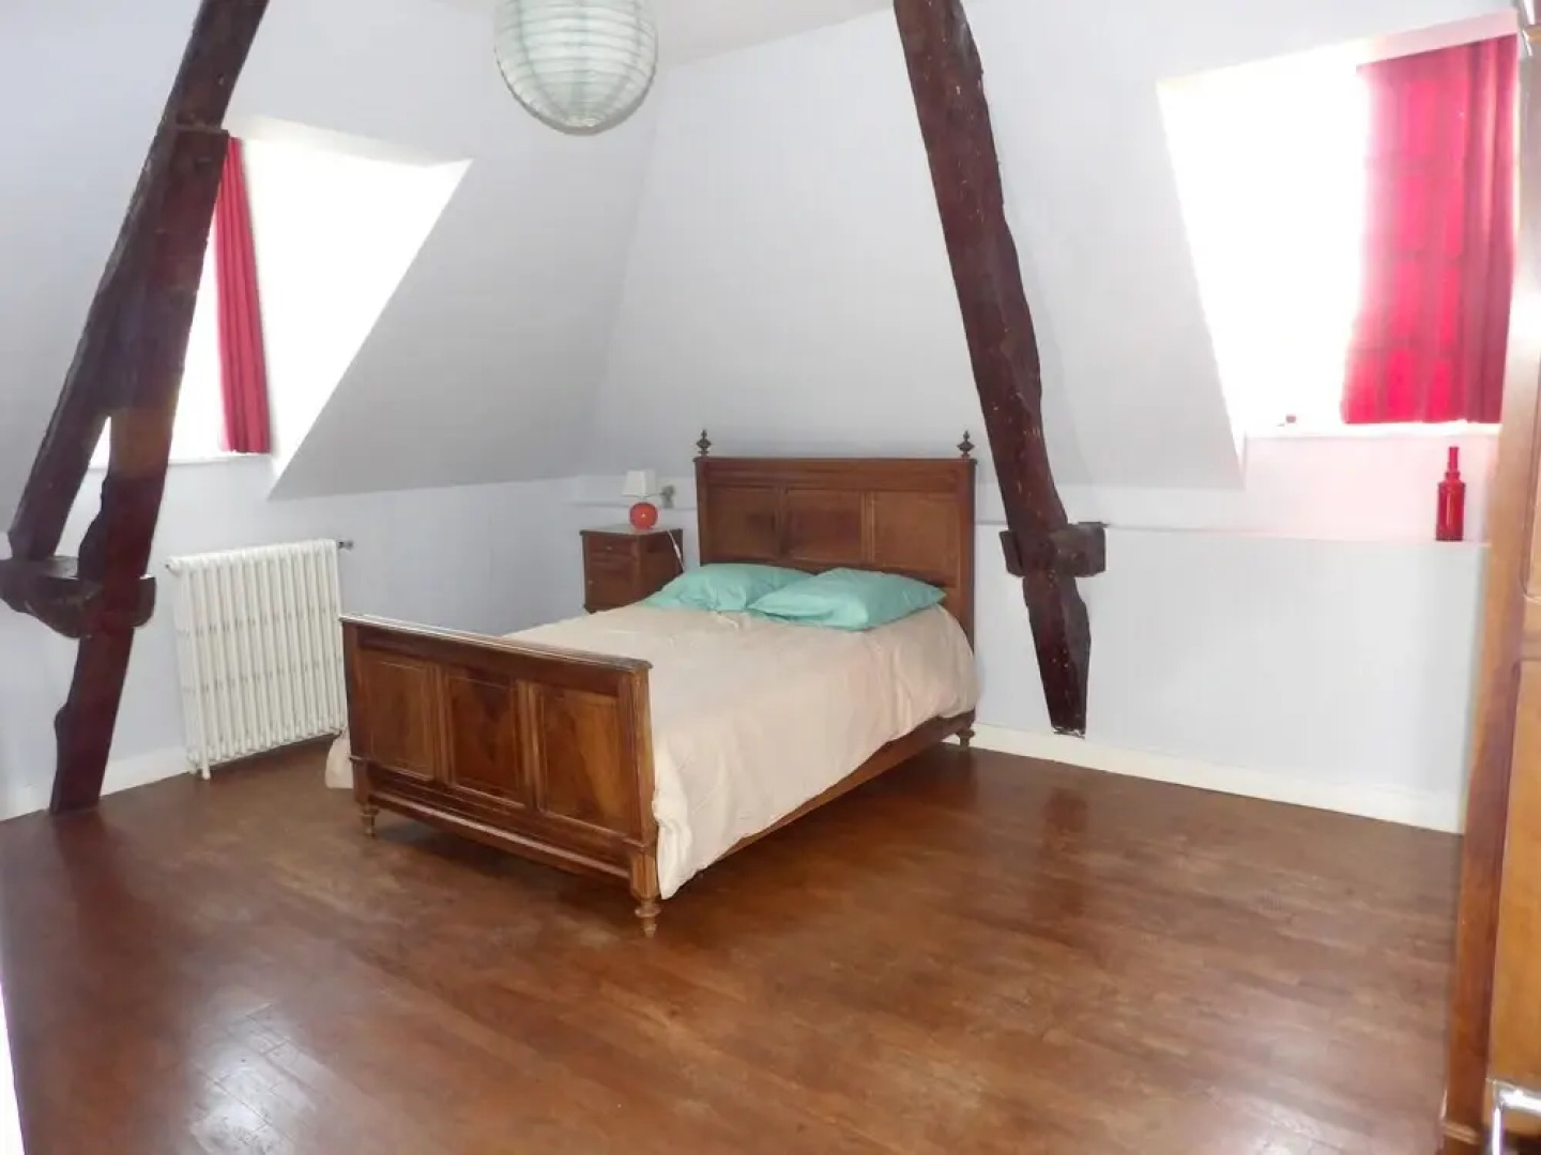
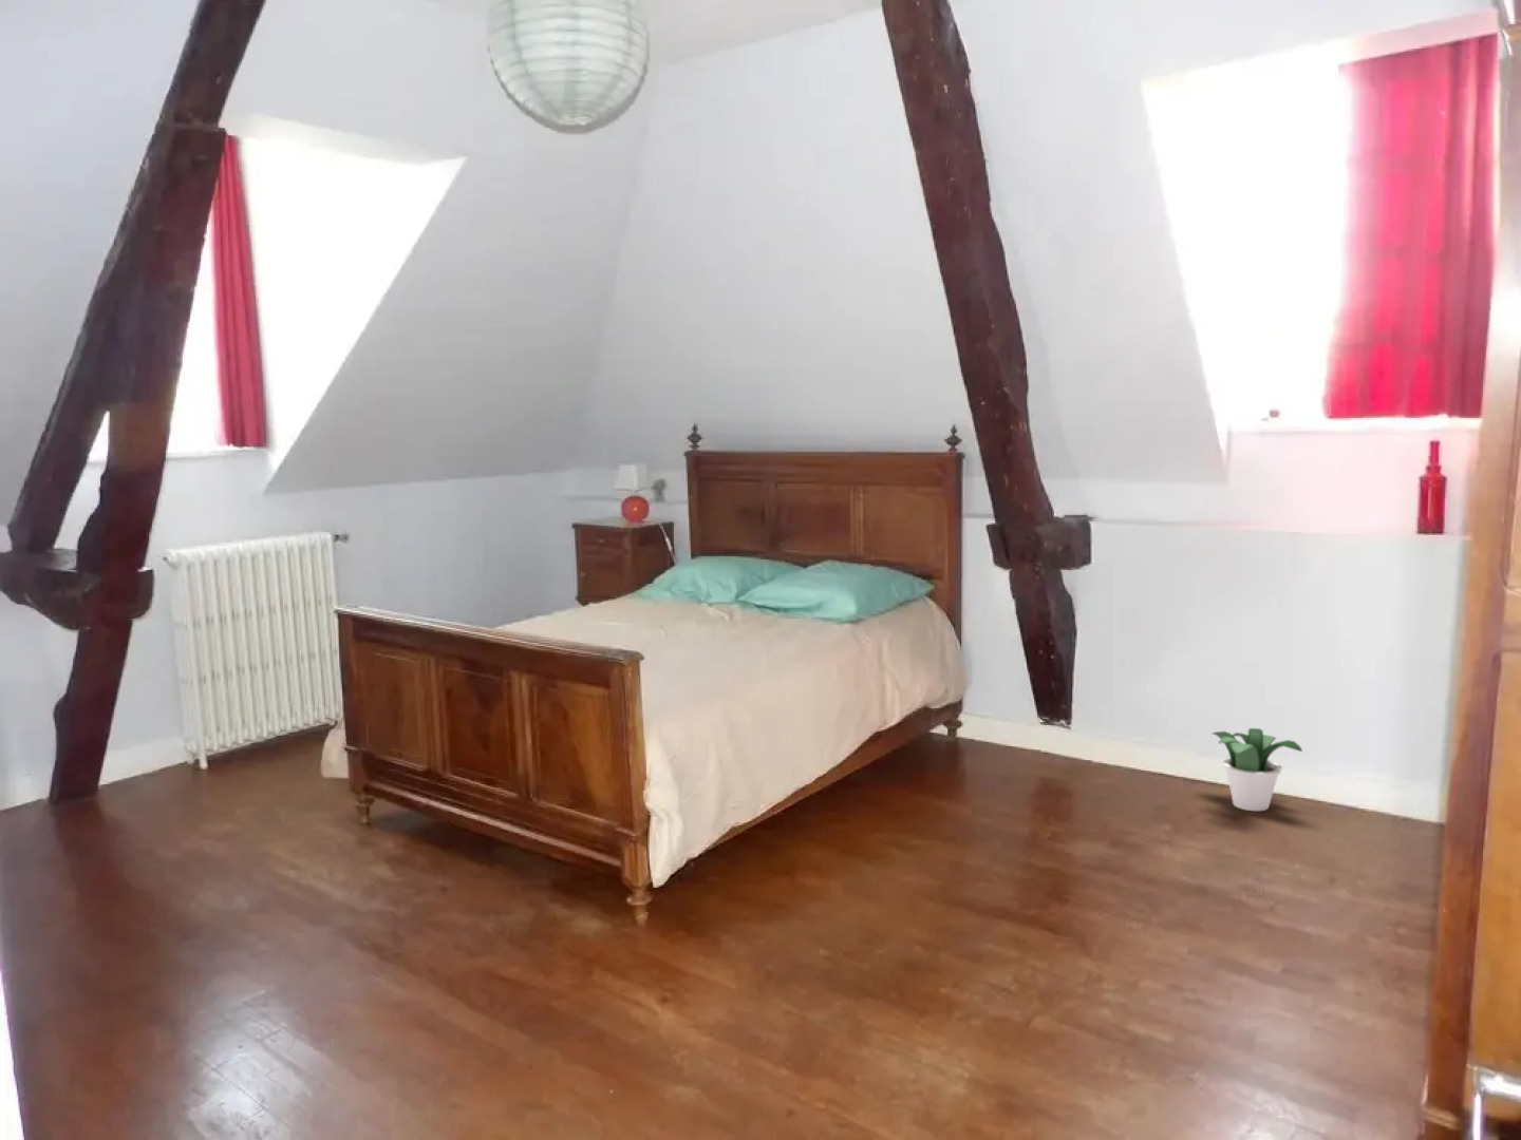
+ potted plant (1252, 770)
